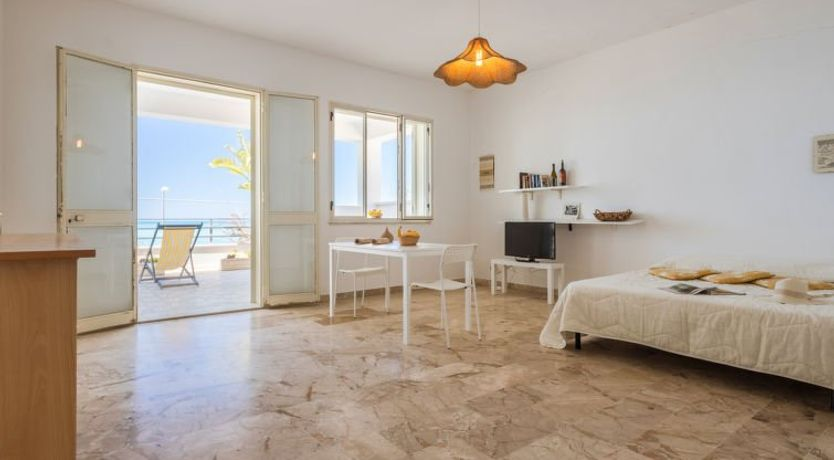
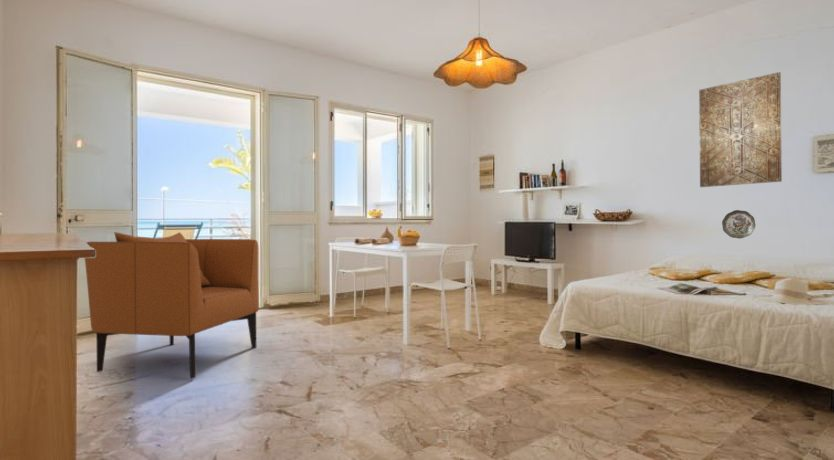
+ decorative plate (738, 224)
+ armchair (177, 295)
+ wall art (738, 133)
